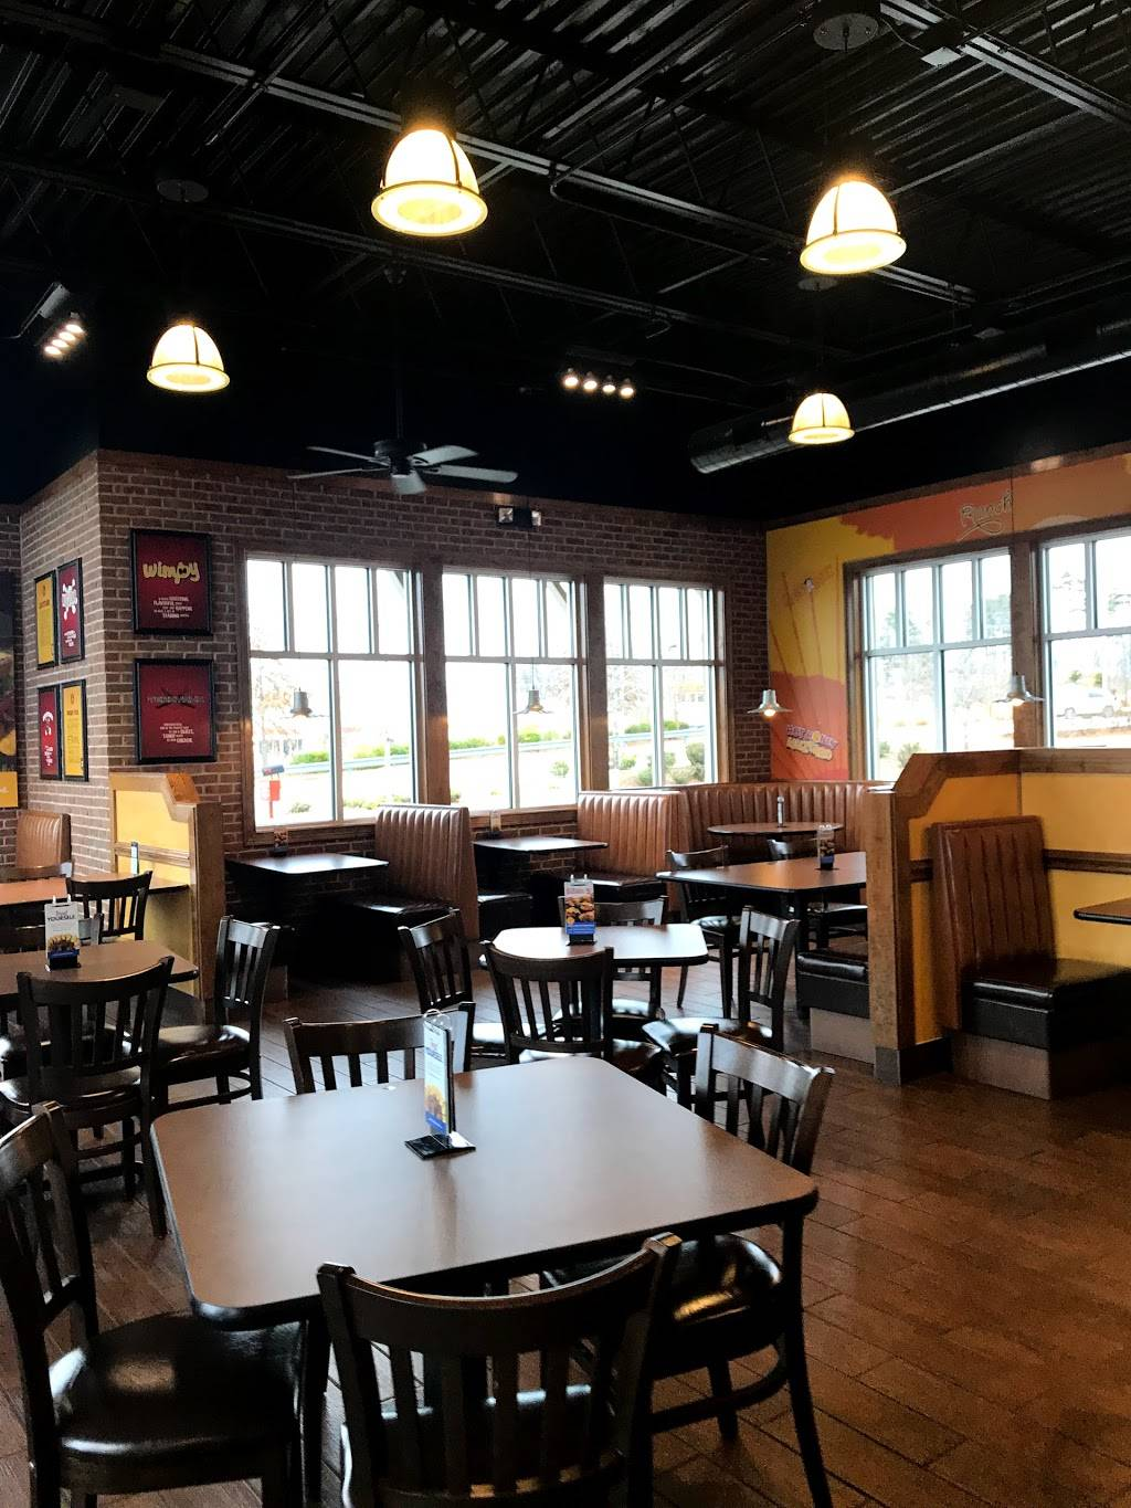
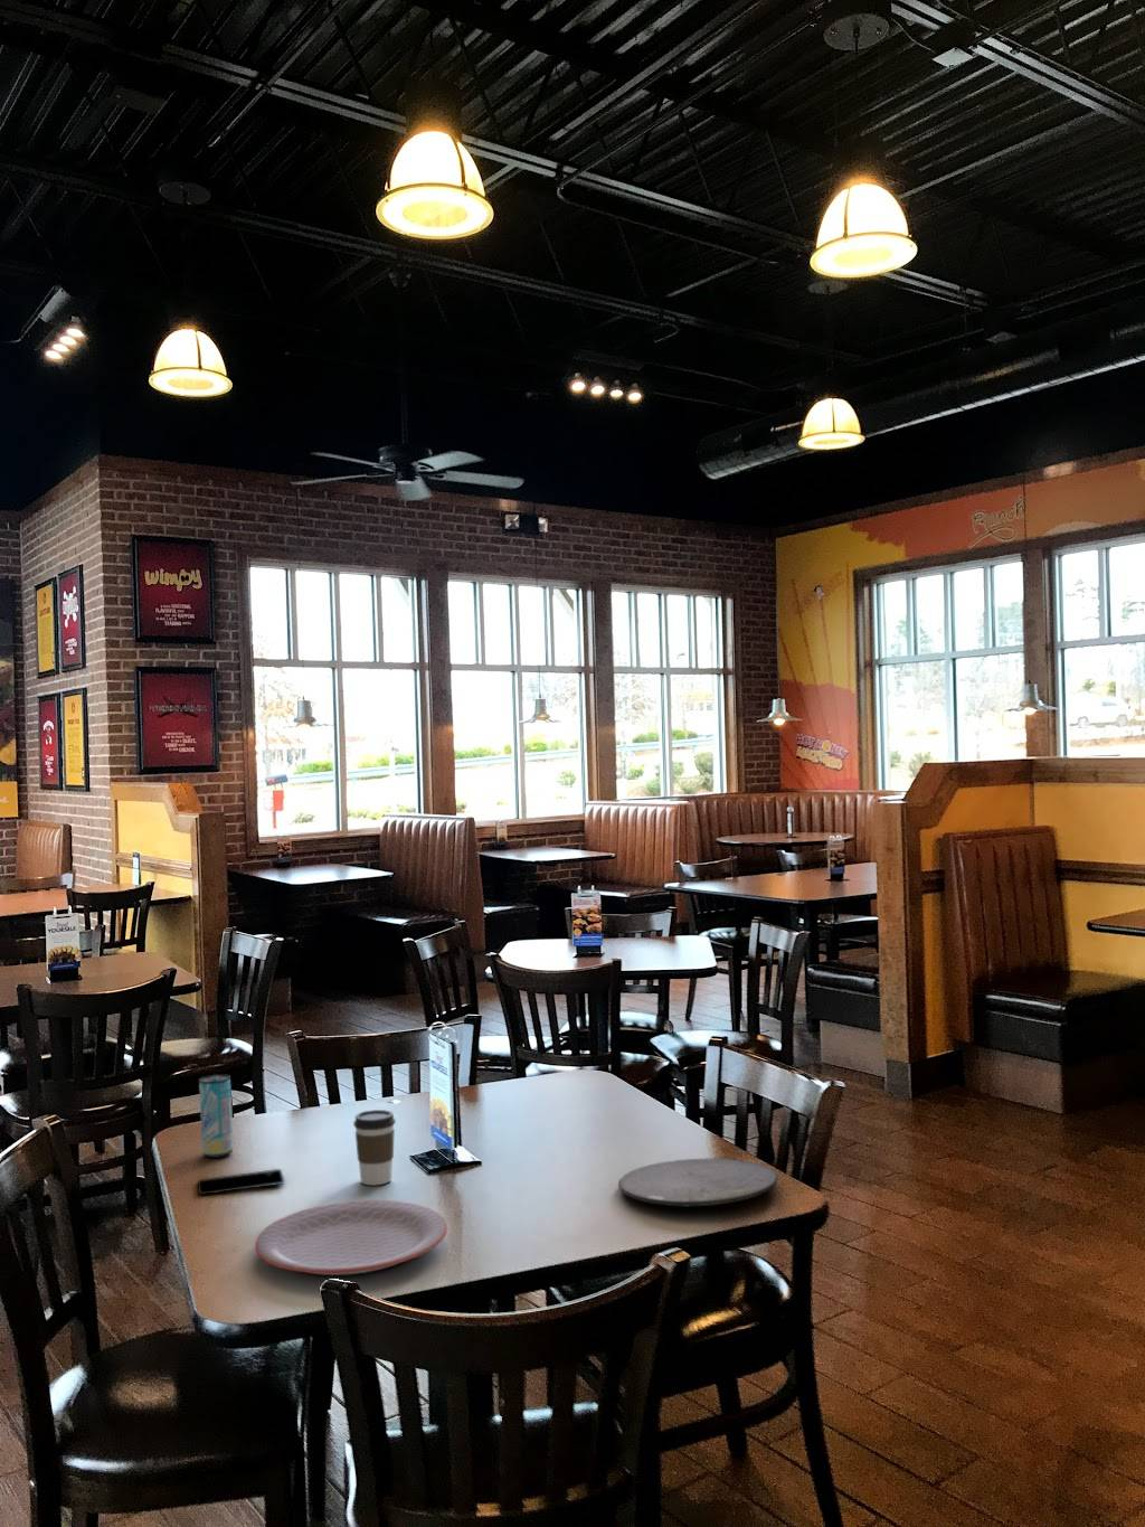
+ plate (352, 1239)
+ coffee cup (374, 1147)
+ plate (698, 1180)
+ smartphone (241, 1182)
+ beverage can (215, 1115)
